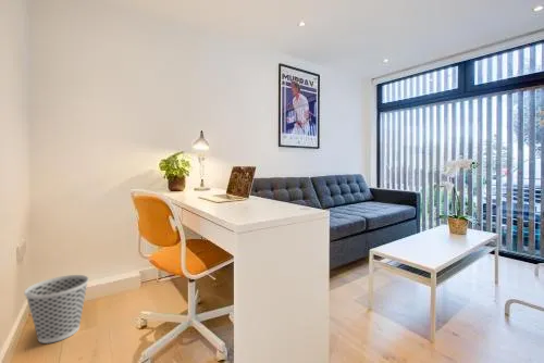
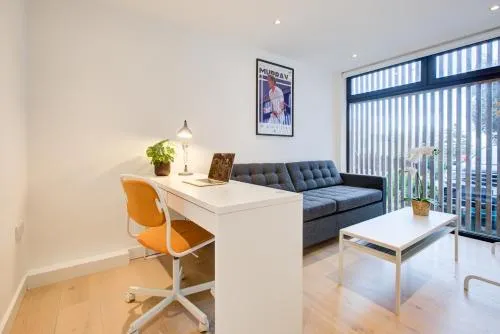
- wastebasket (59, 308)
